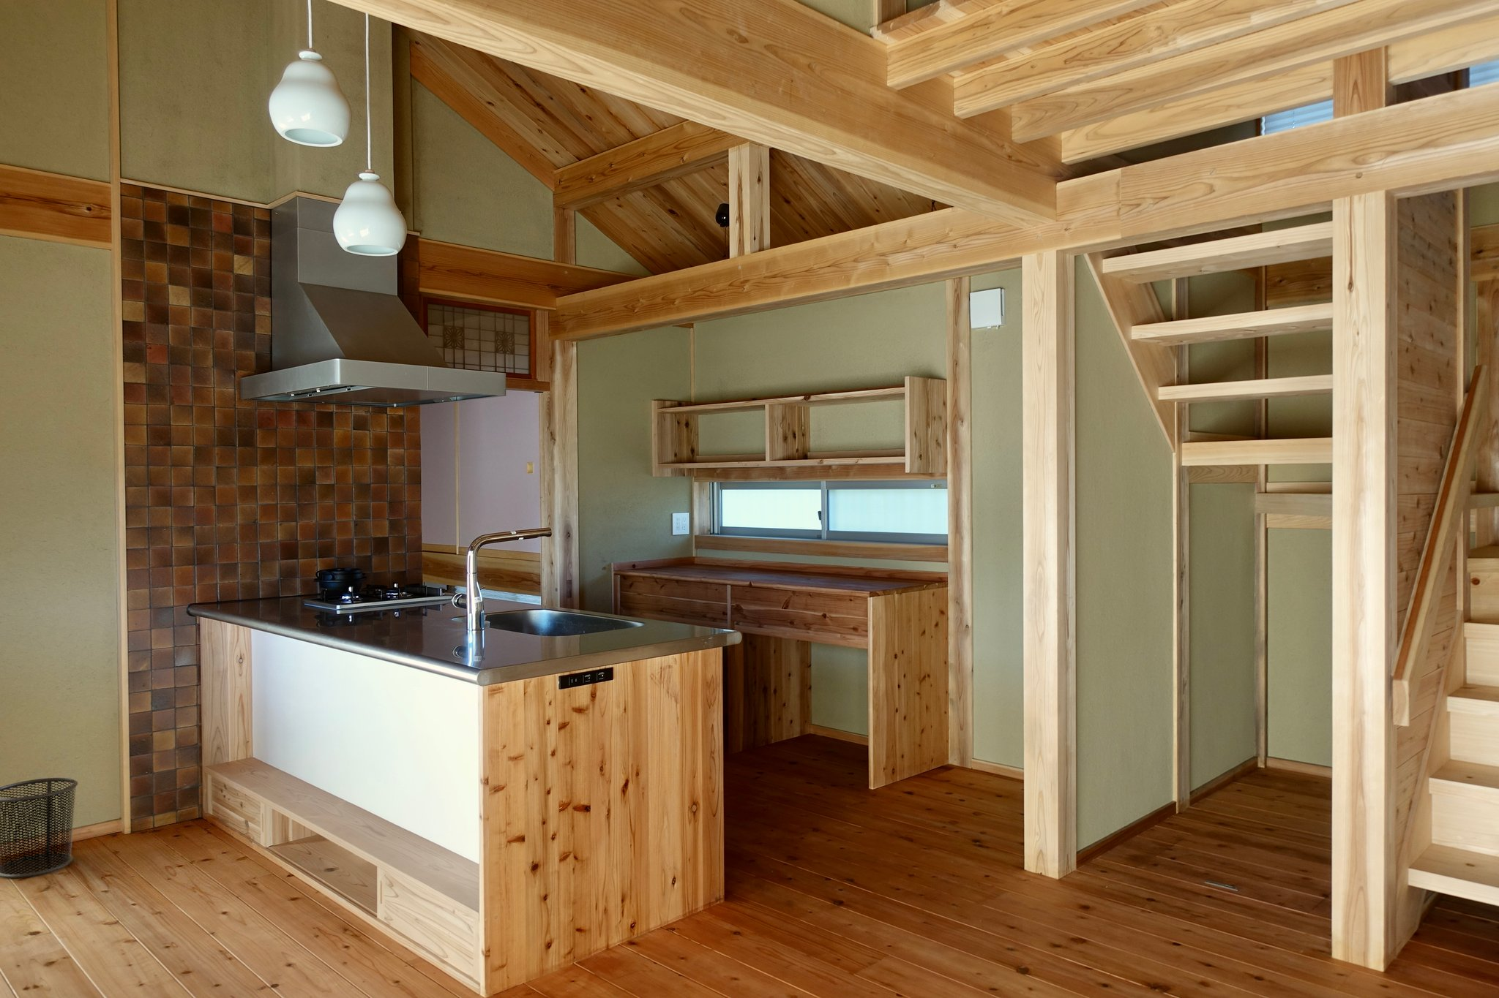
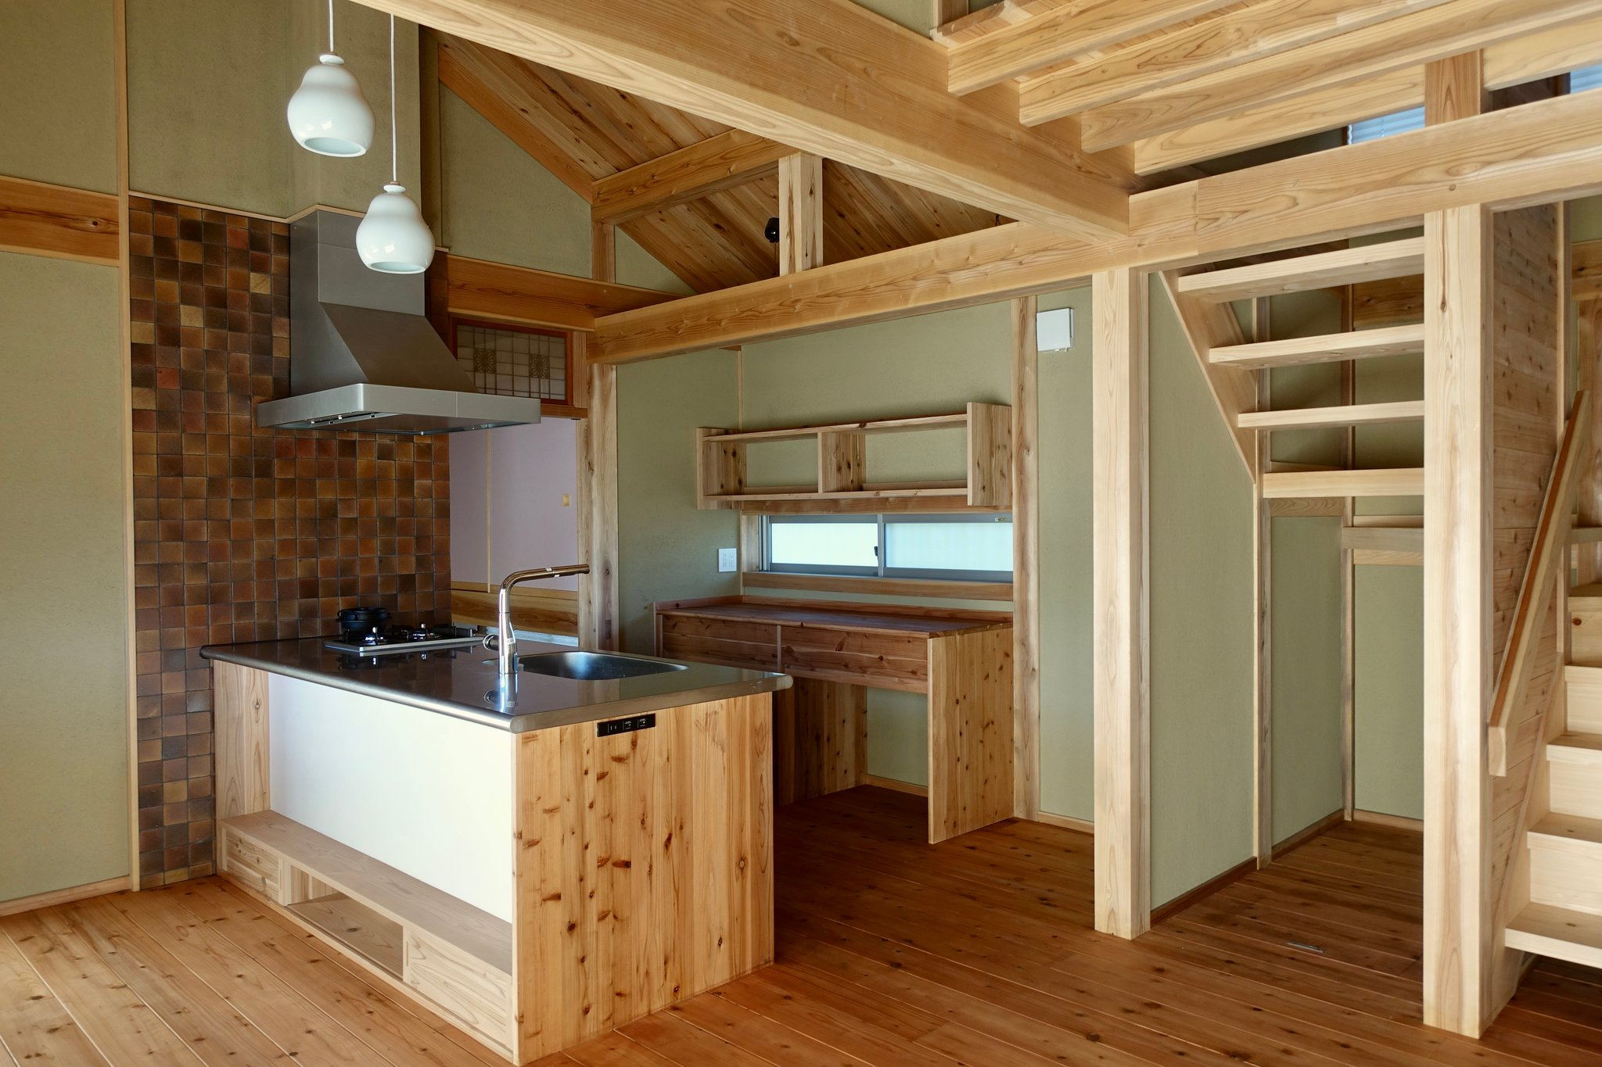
- waste bin (35, 826)
